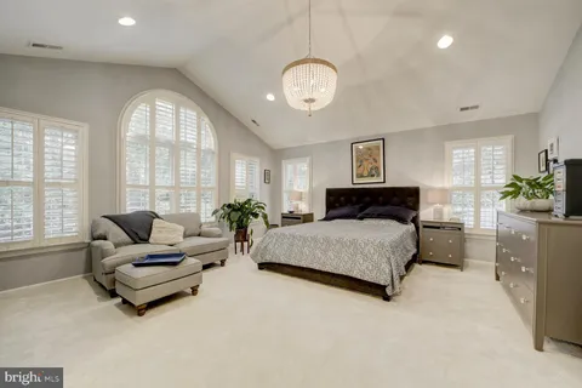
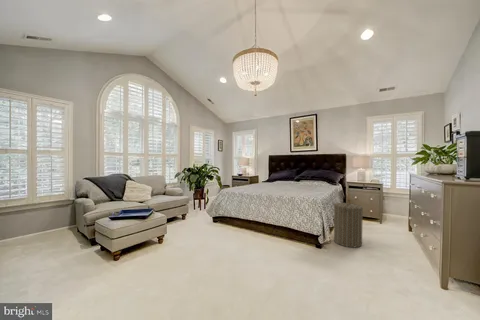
+ laundry hamper (347, 220)
